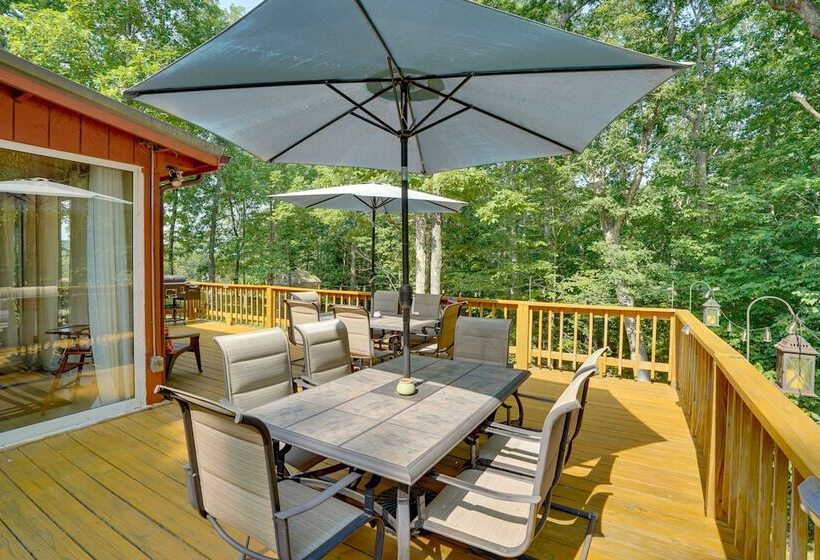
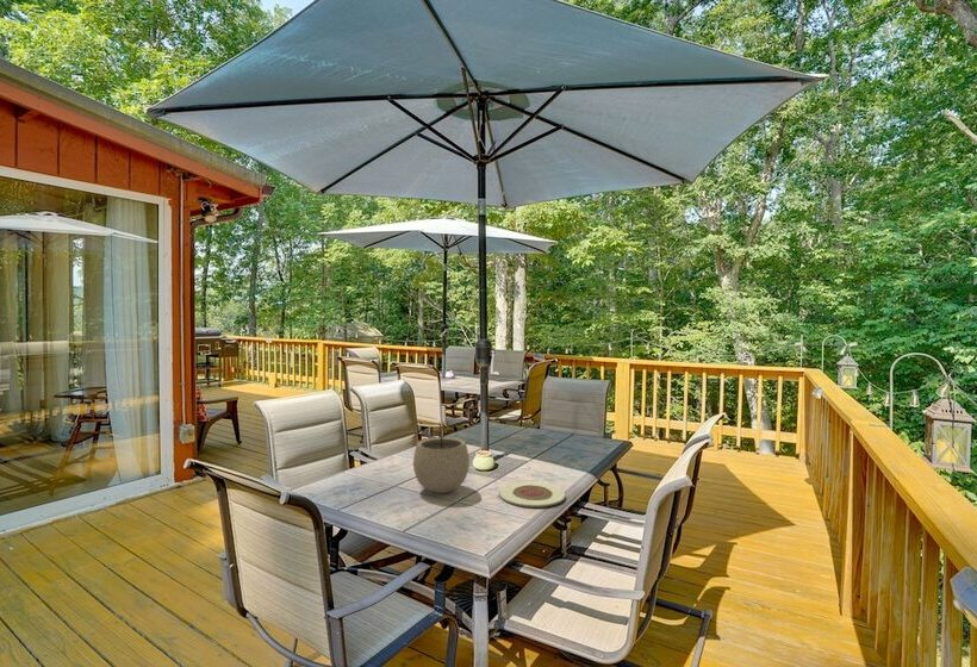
+ plate (531, 493)
+ plant pot (441, 455)
